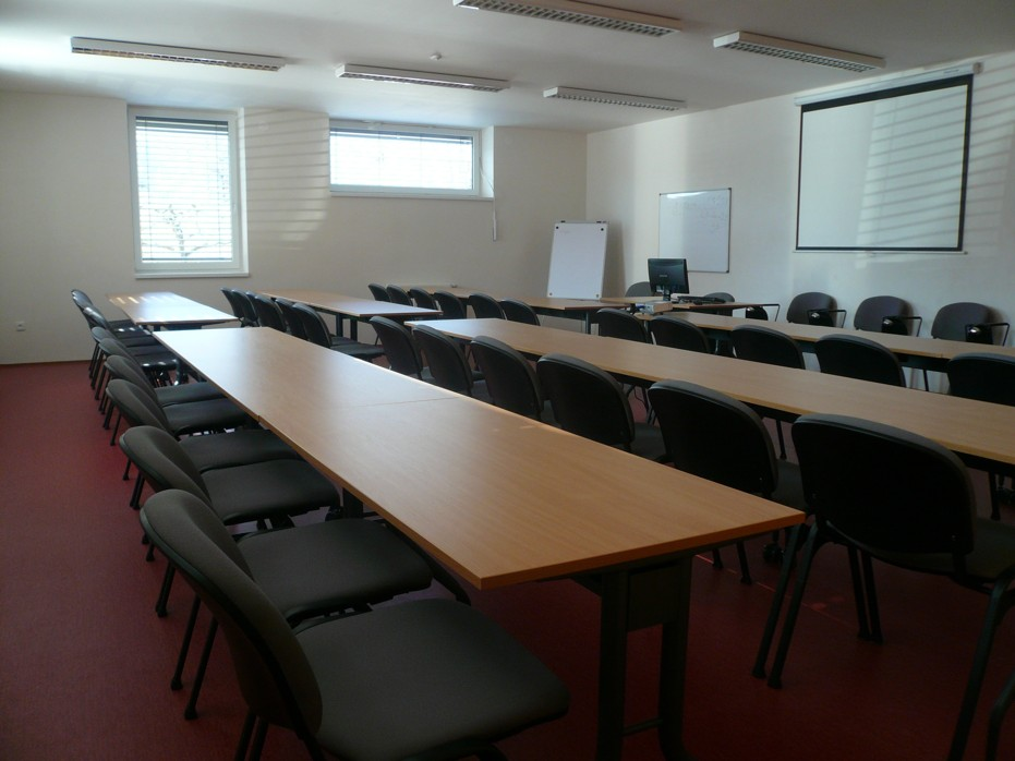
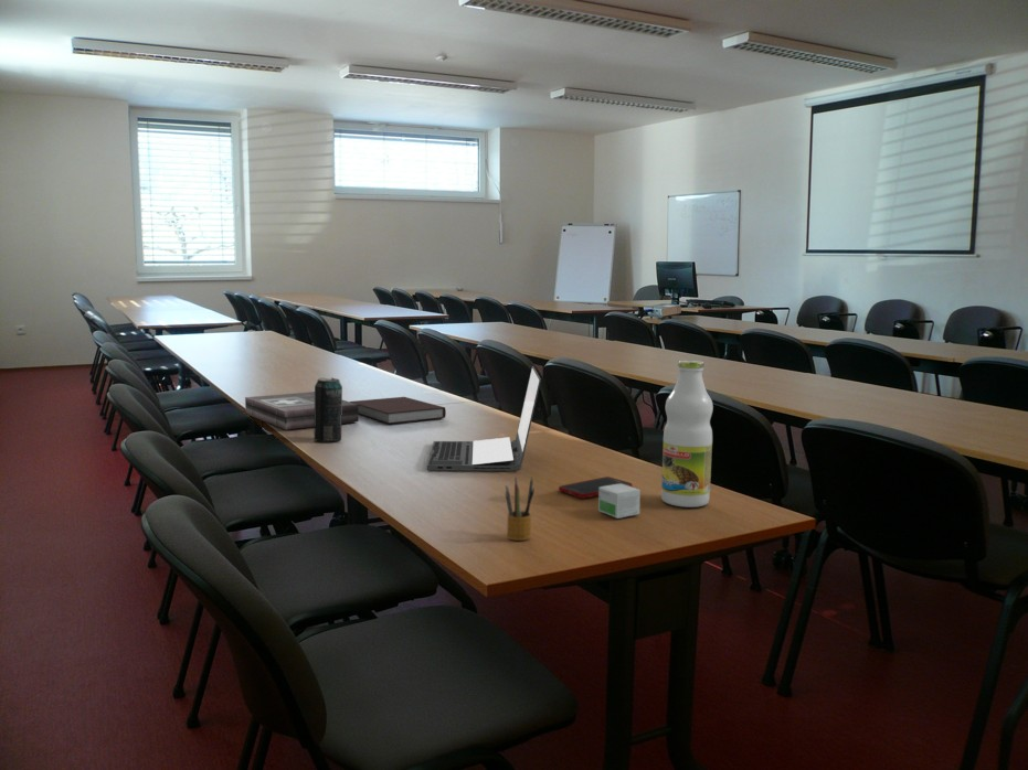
+ first aid kit (300, 408)
+ bottle (688, 431)
+ pencil box (520, 510)
+ laptop (488, 439)
+ cell phone (595, 486)
+ small box (618, 500)
+ beverage can (328, 408)
+ notebook (396, 409)
